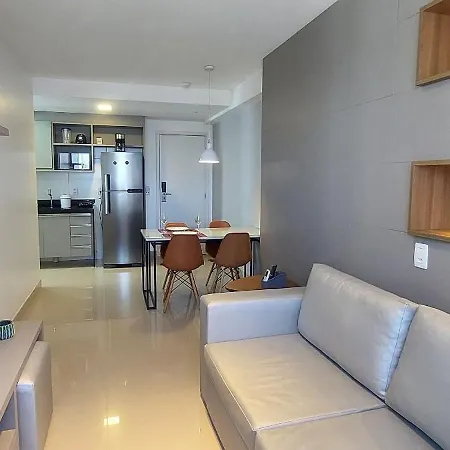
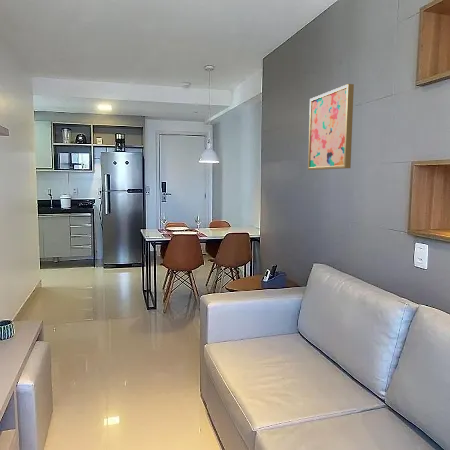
+ wall art (328, 131)
